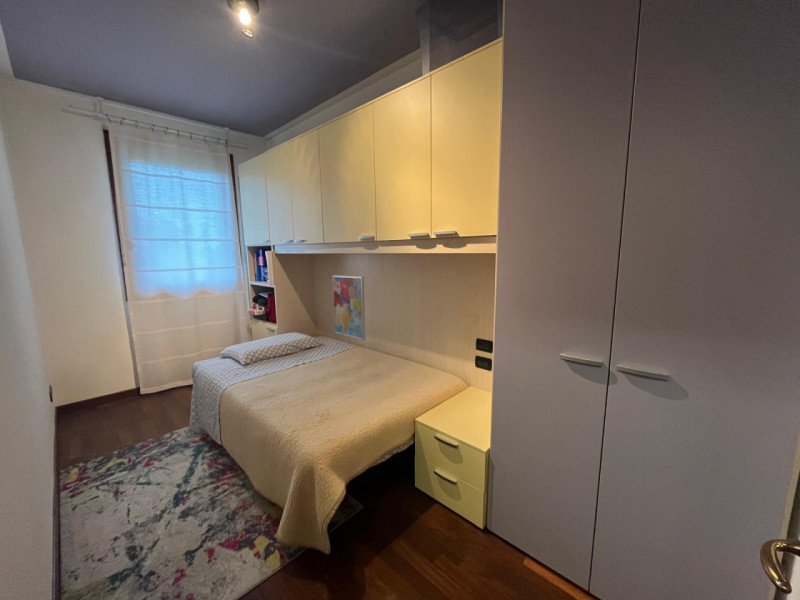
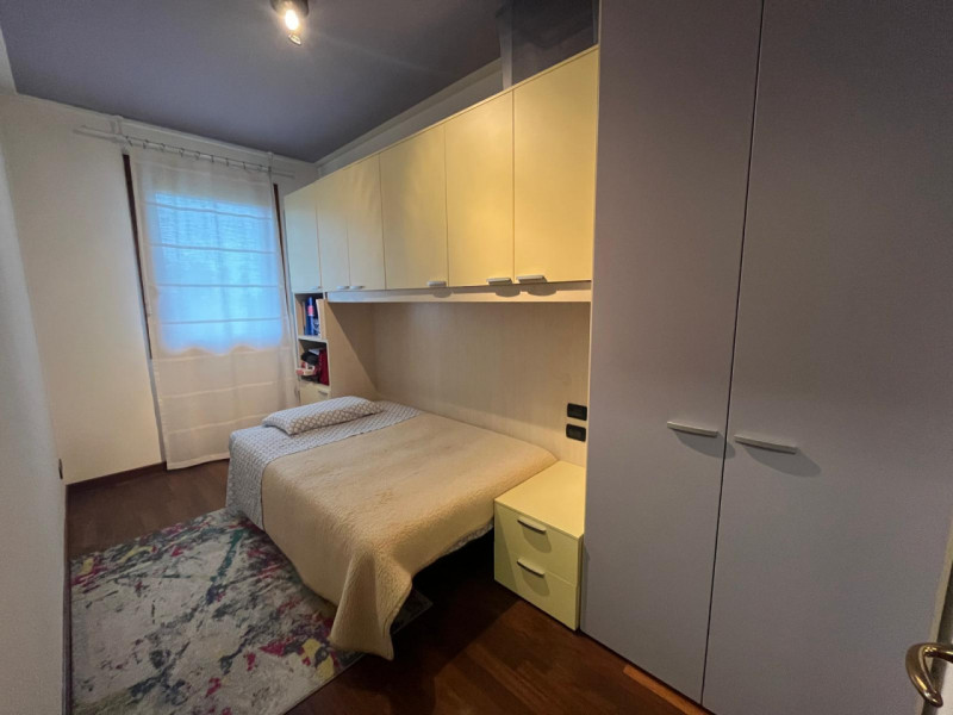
- wall art (348, 306)
